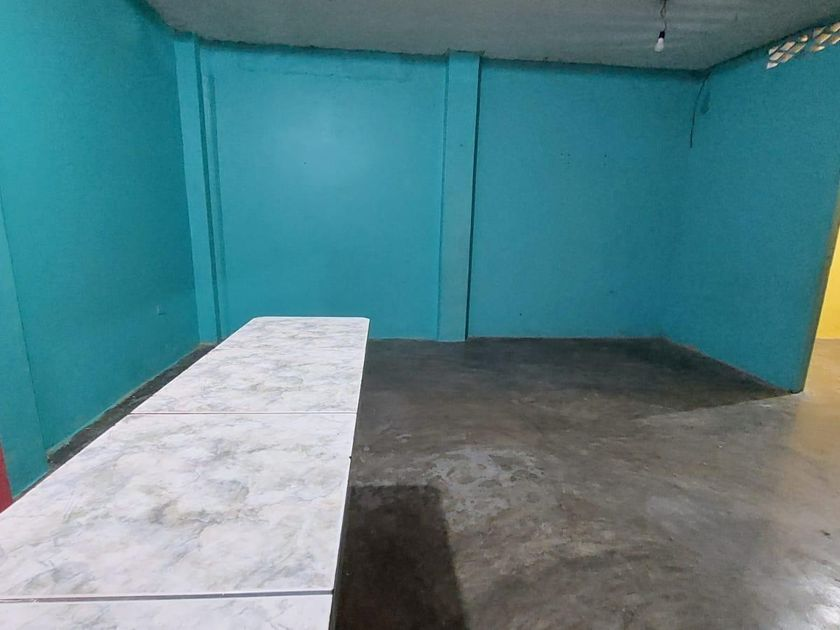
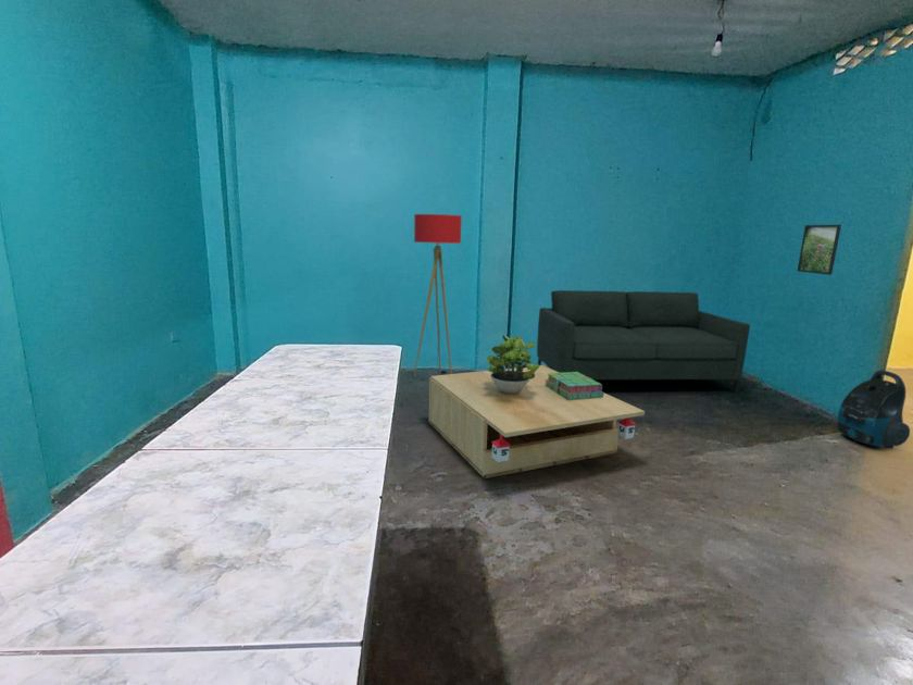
+ potted plant (510, 362)
+ floor lamp (436, 298)
+ stack of books (573, 384)
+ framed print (817, 249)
+ vacuum cleaner (873, 407)
+ coffee table (524, 416)
+ sofa (635, 338)
